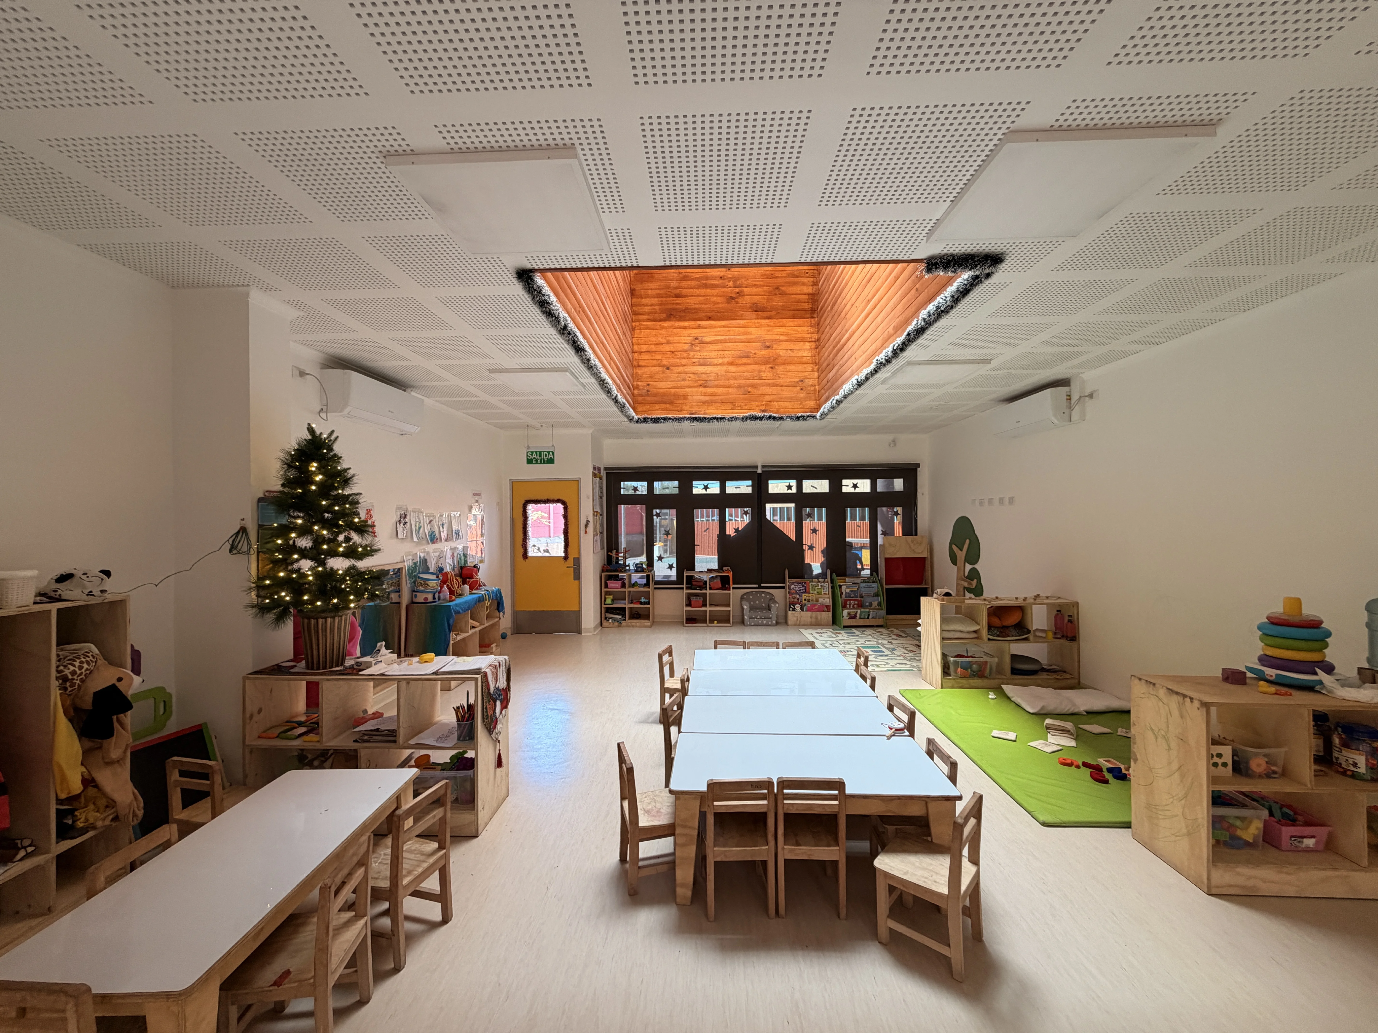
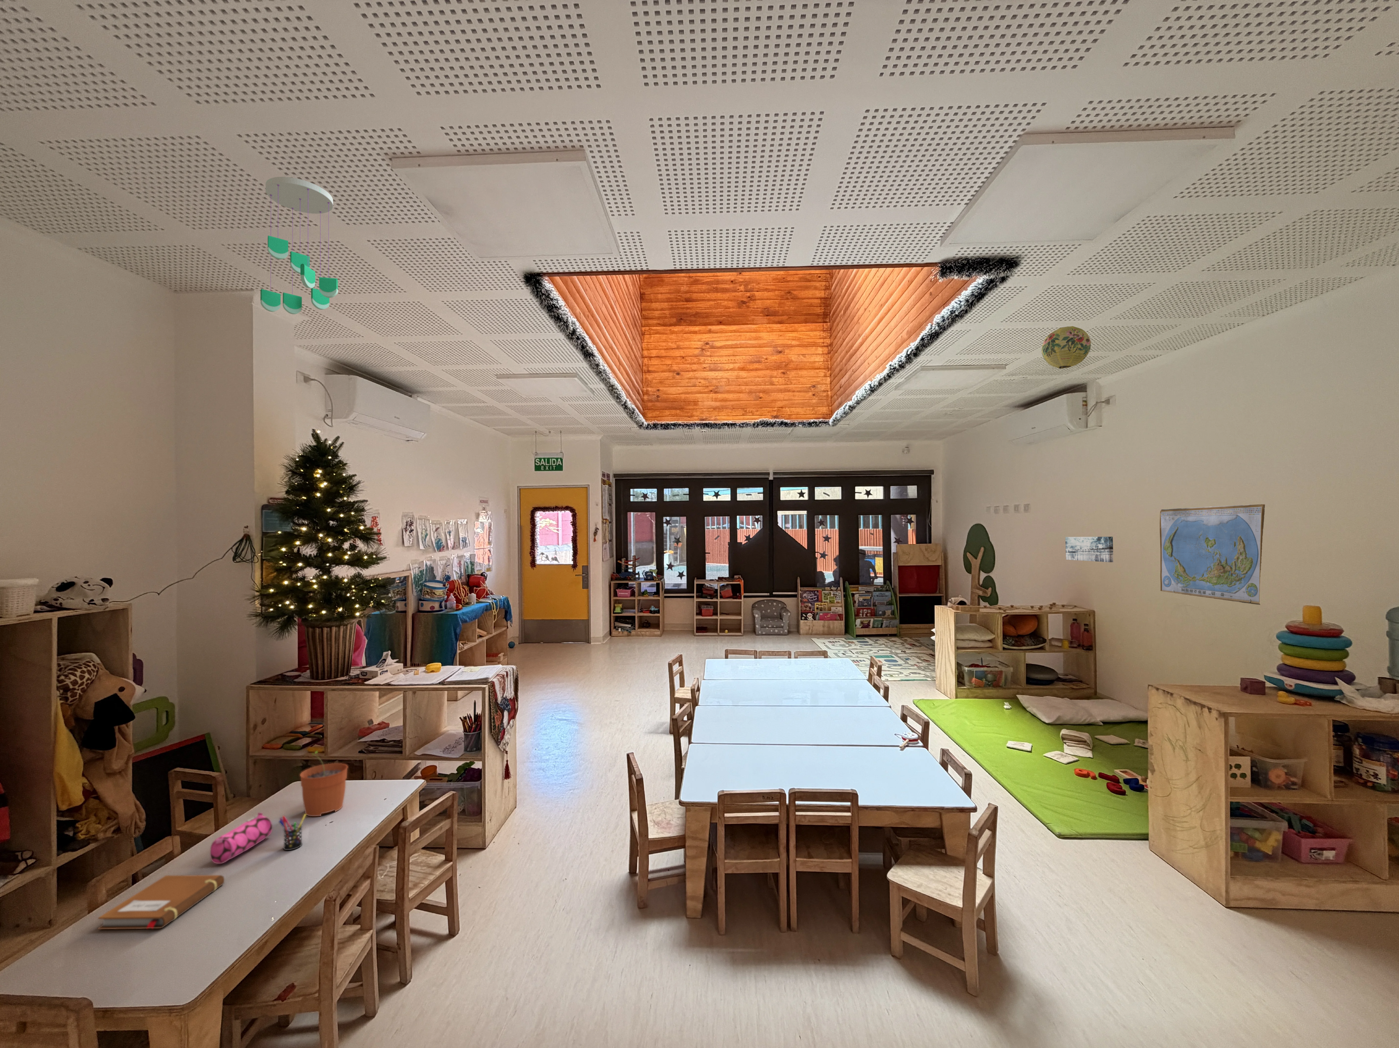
+ notebook (163, 902)
+ pen holder (292, 831)
+ paper lantern (1065, 348)
+ wall art (1088, 548)
+ world map (1206, 553)
+ plant pot (324, 779)
+ pencil case (241, 837)
+ ceiling mobile (300, 252)
